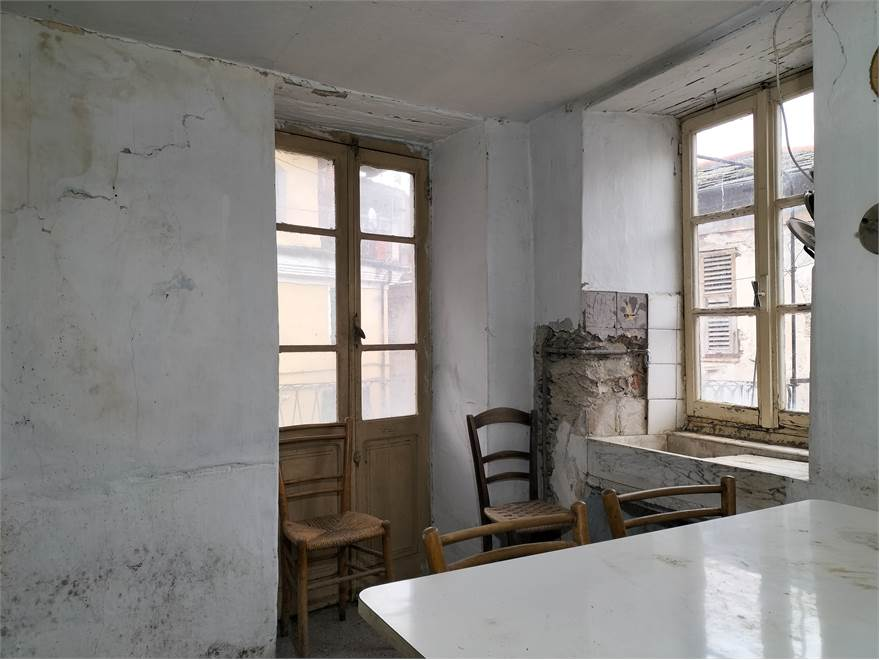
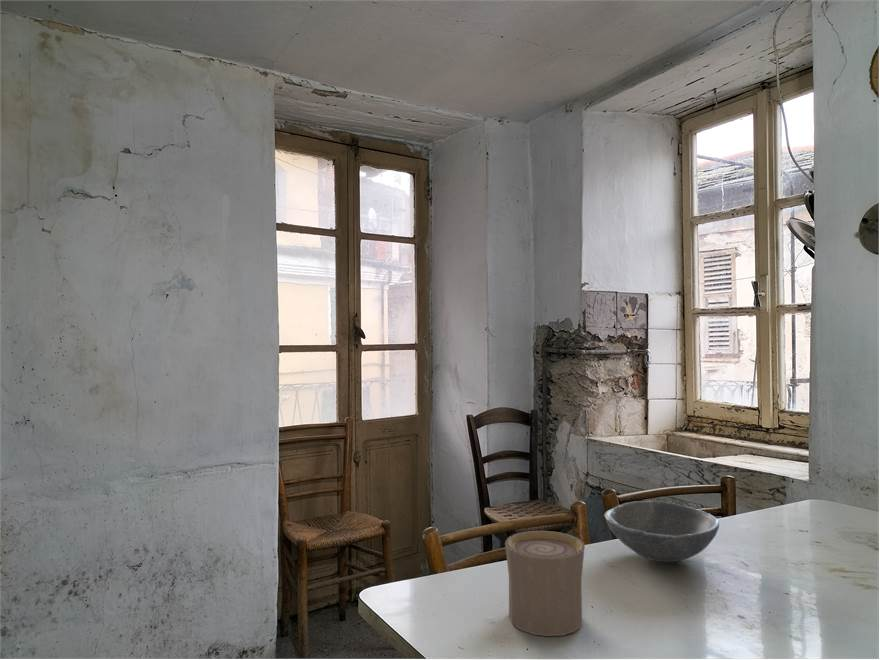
+ cup (545, 580)
+ bowl (660, 536)
